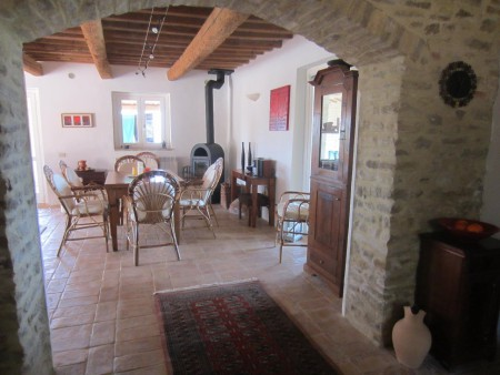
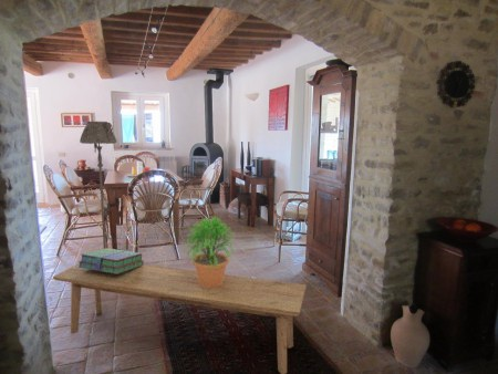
+ bench (180, 302)
+ potted plant (210, 249)
+ stack of books (111, 261)
+ floor lamp (101, 196)
